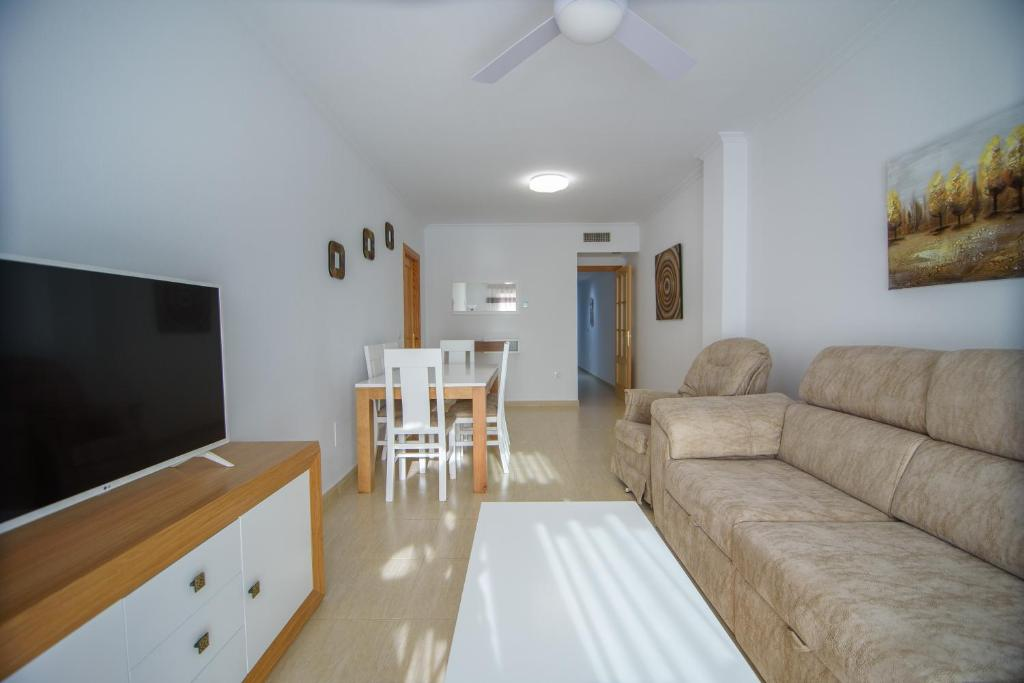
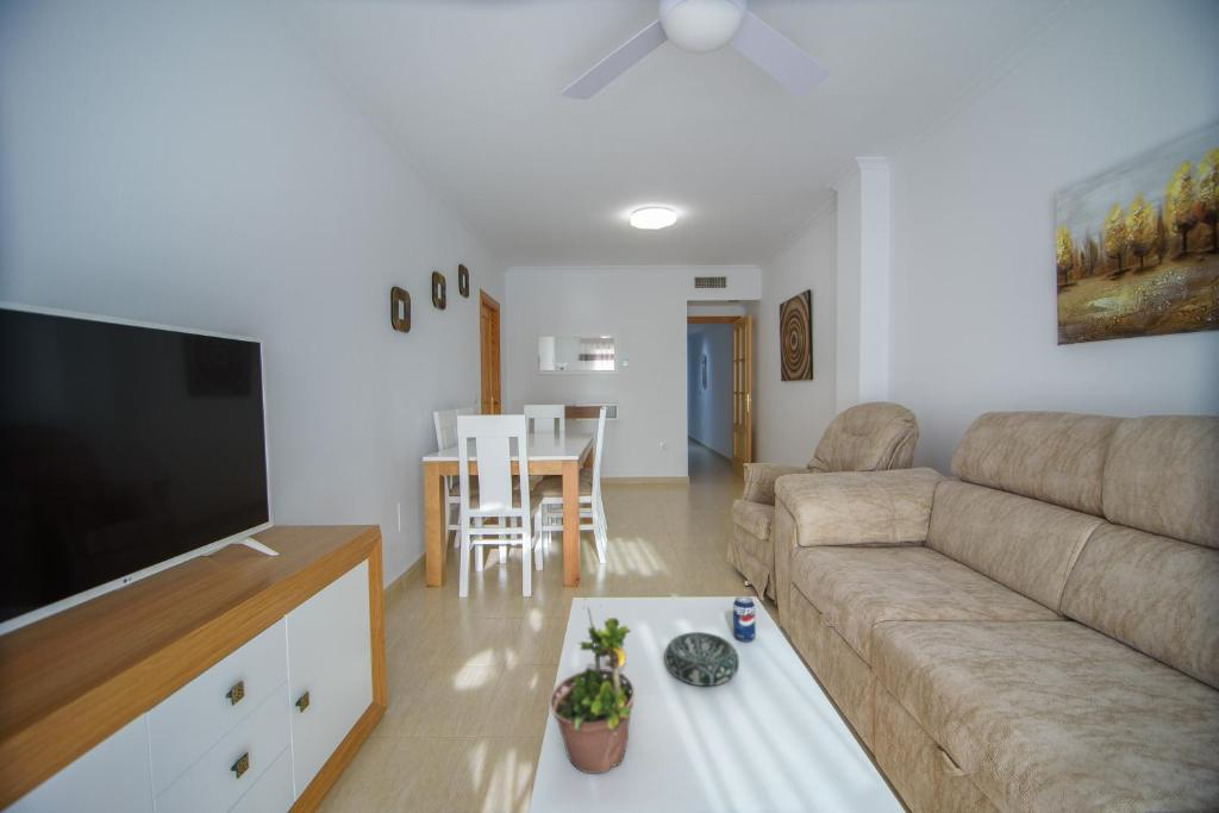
+ decorative bowl (701, 657)
+ potted plant (590, 675)
+ beverage can (744, 618)
